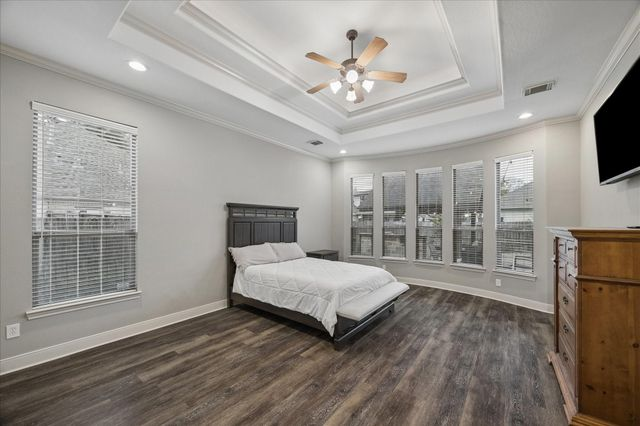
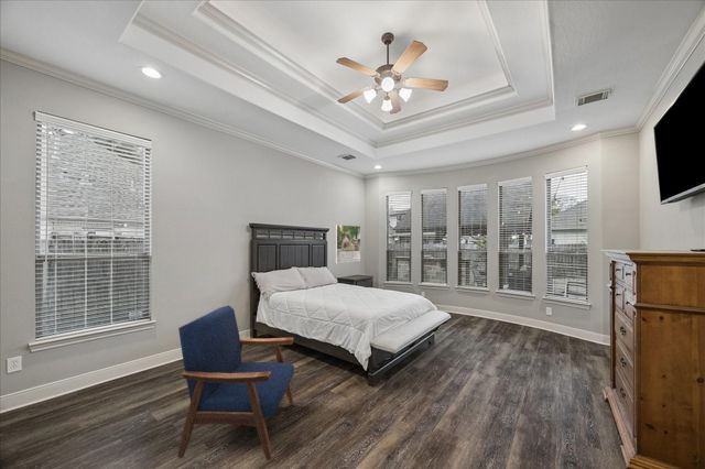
+ armchair (242, 370)
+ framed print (348, 243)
